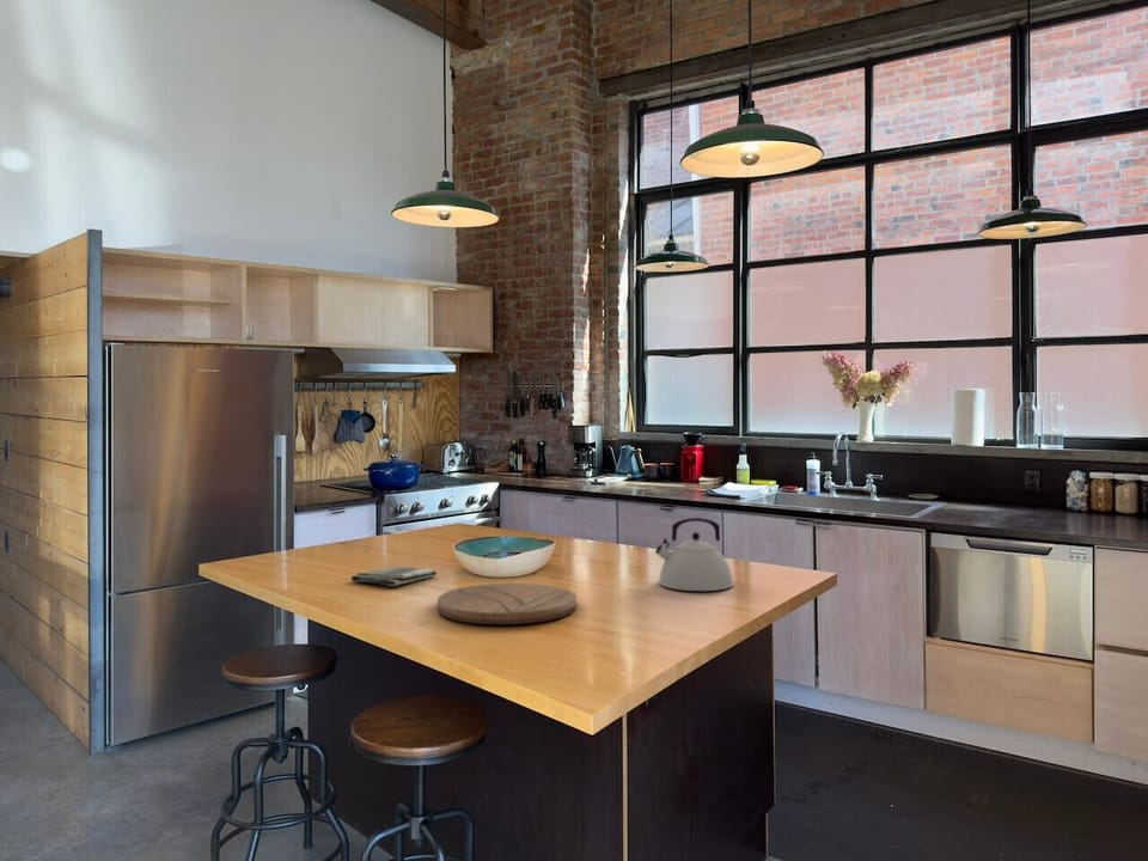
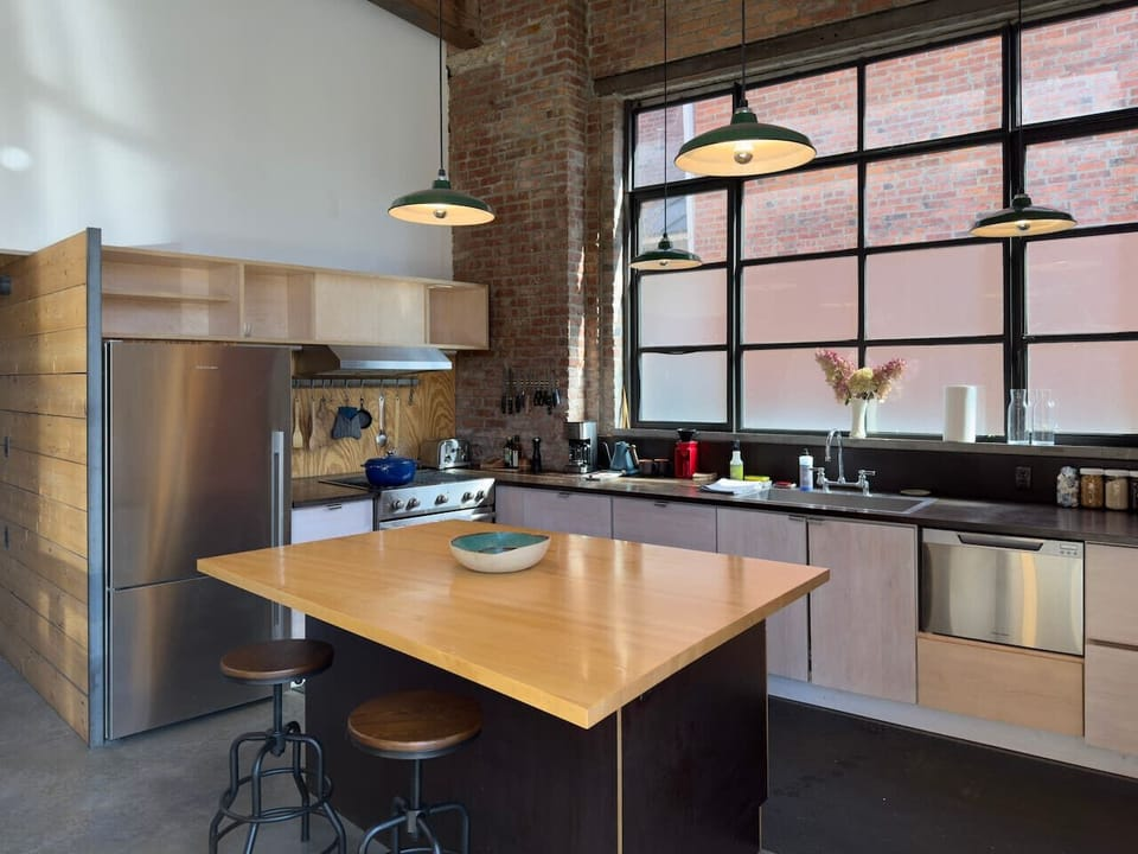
- kettle (694, 550)
- cutting board (507, 602)
- dish towel (393, 574)
